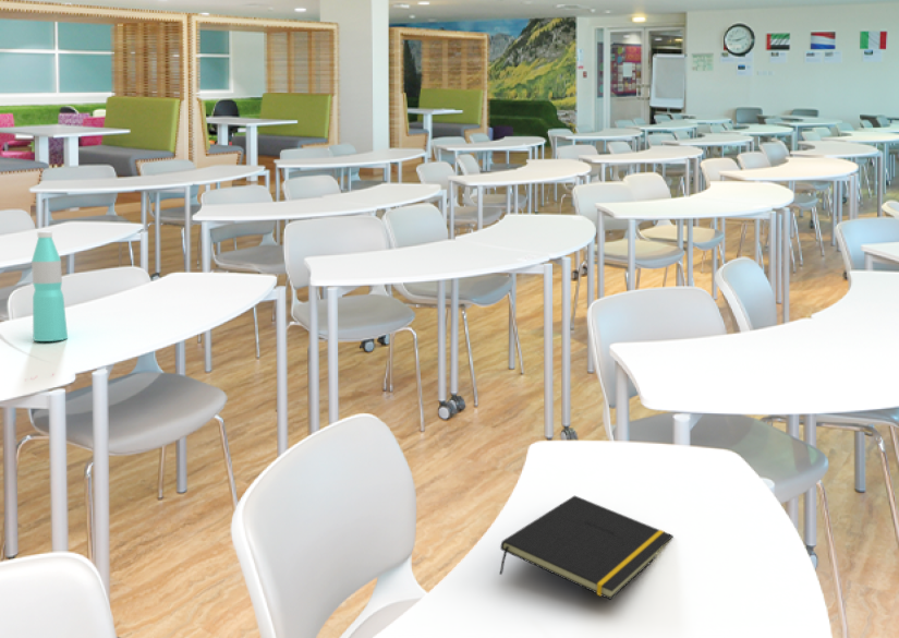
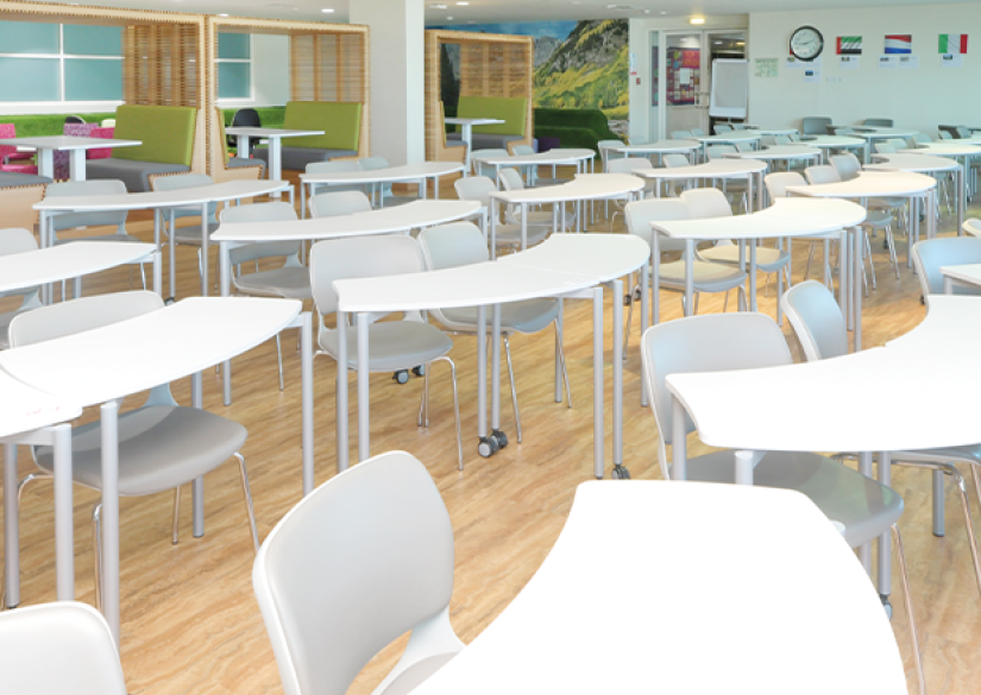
- water bottle (47, 285)
- notepad (590, 542)
